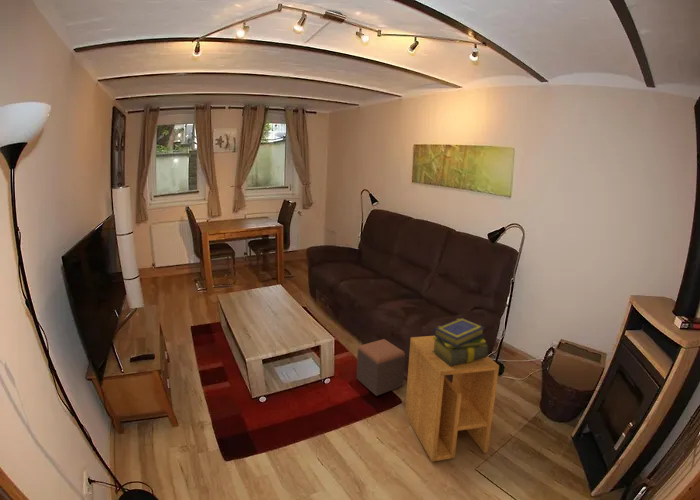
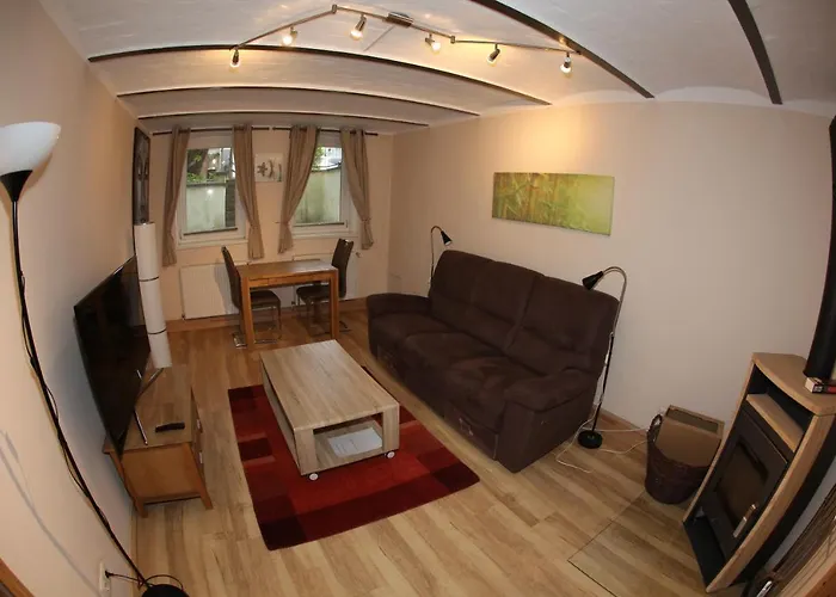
- footstool (380, 365)
- stack of books (459, 341)
- side table (447, 392)
